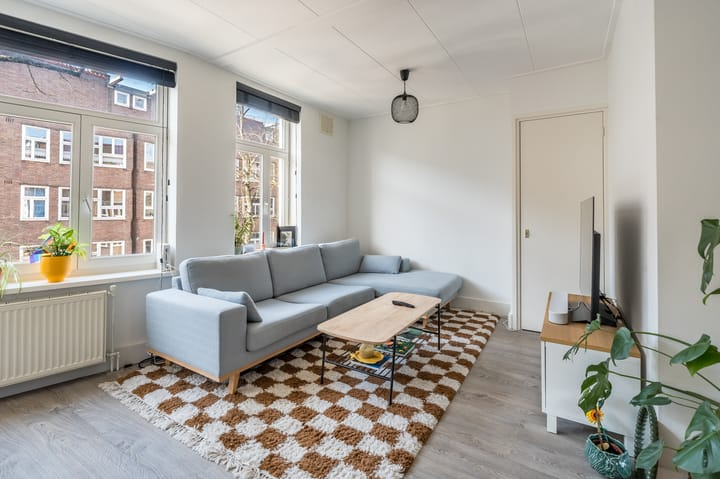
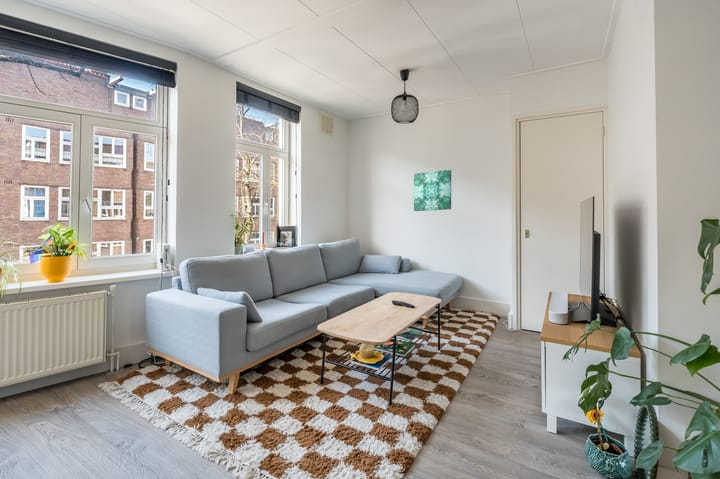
+ wall art (432, 191)
